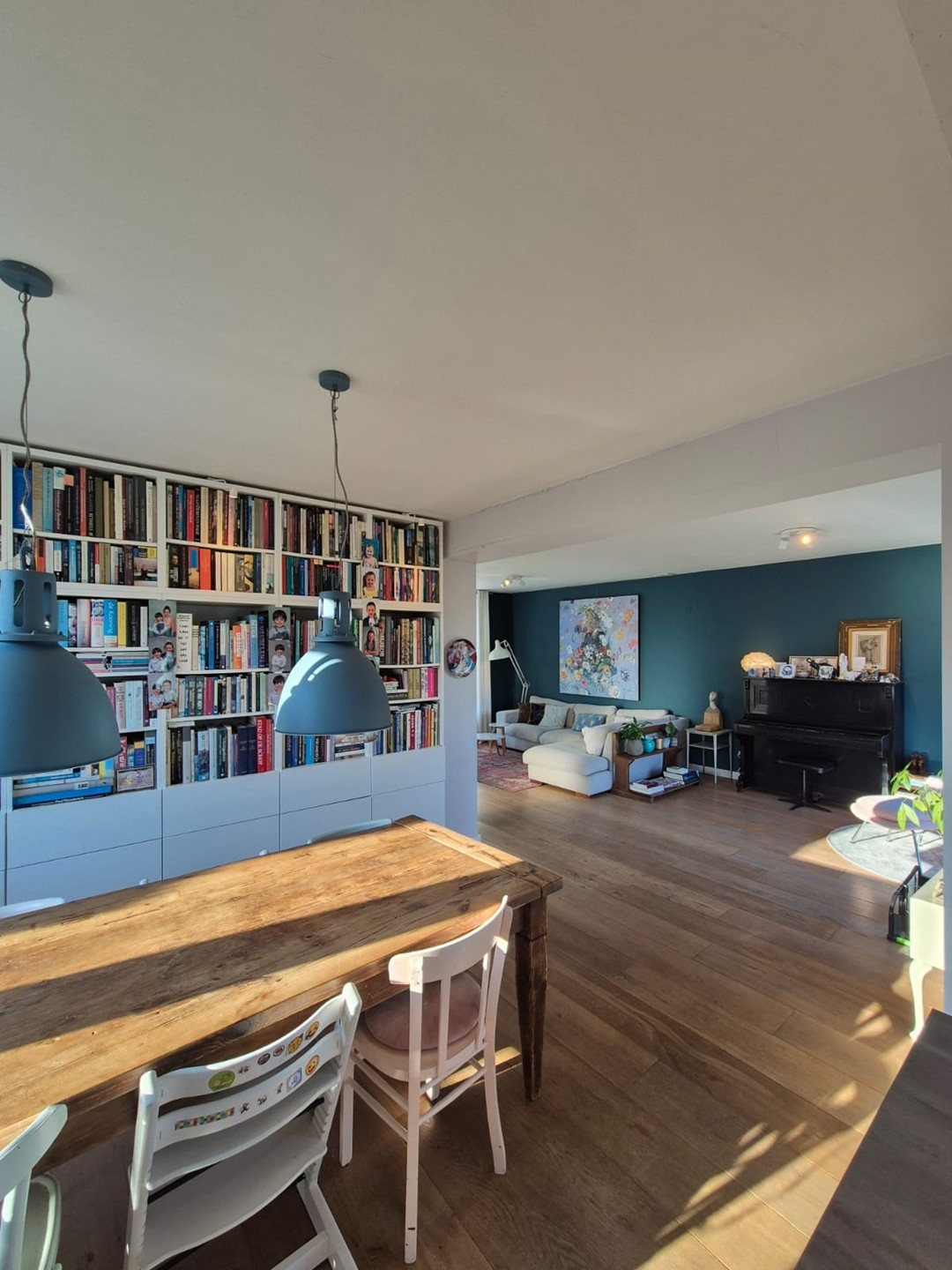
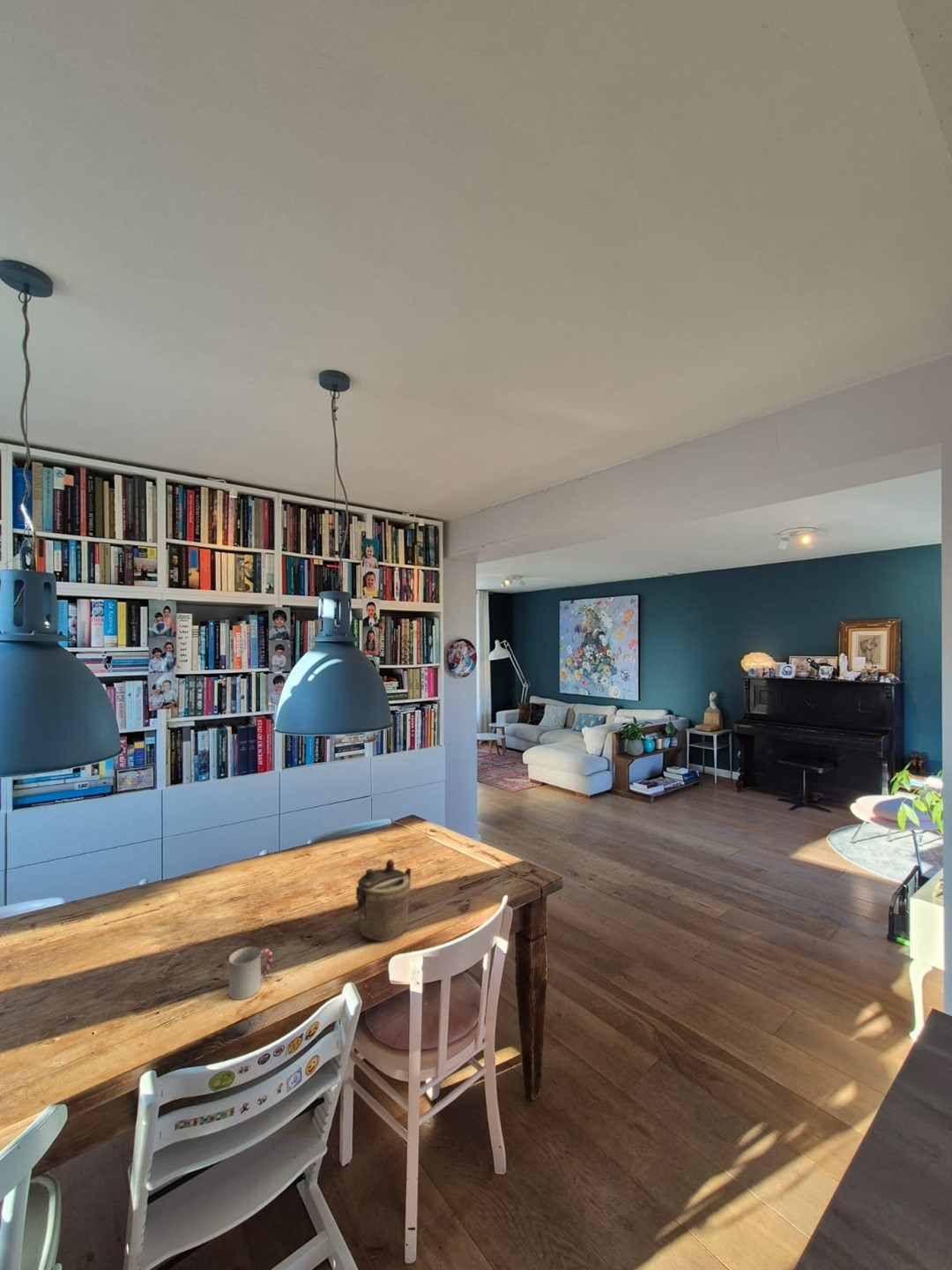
+ teapot (384, 897)
+ cup (251, 969)
